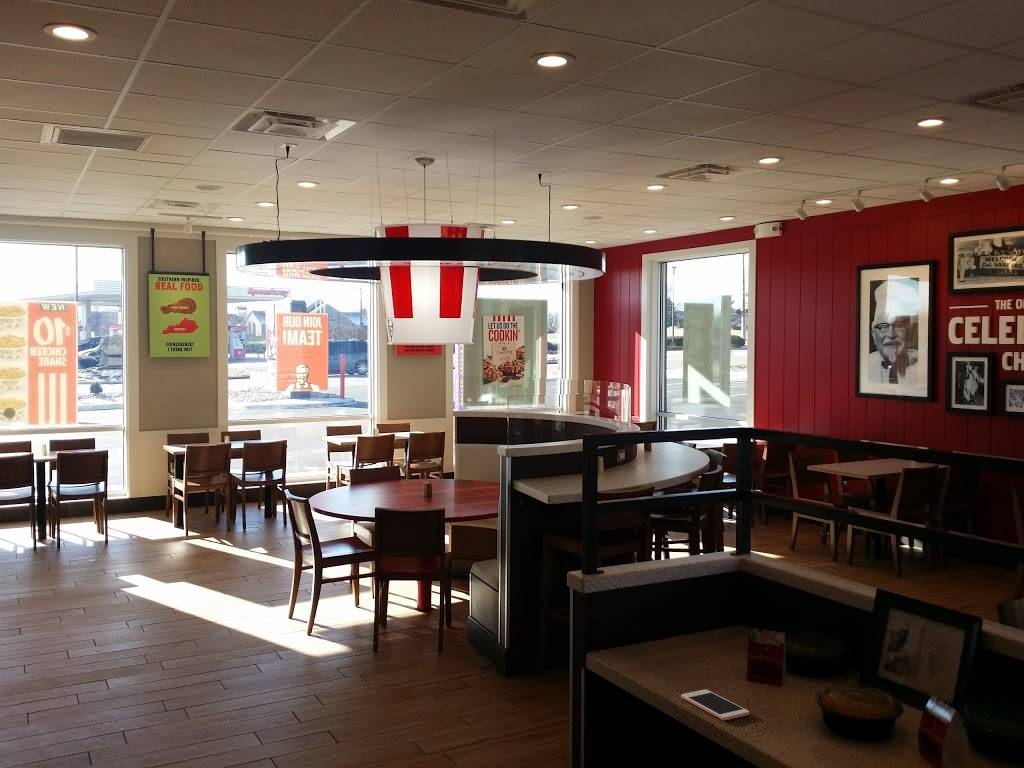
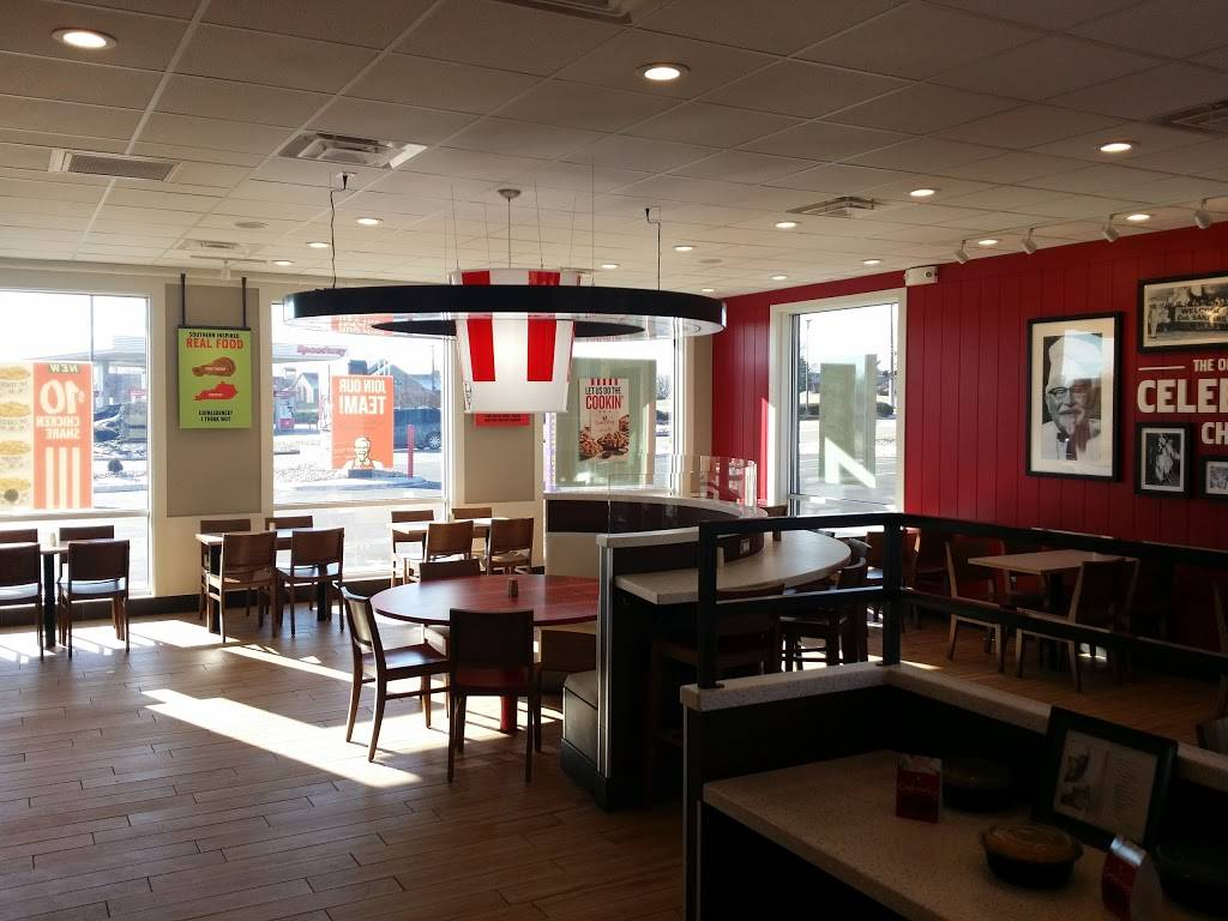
- cell phone (714, 704)
